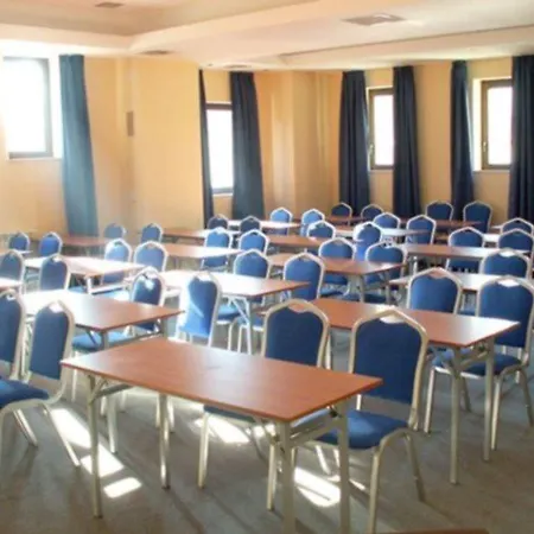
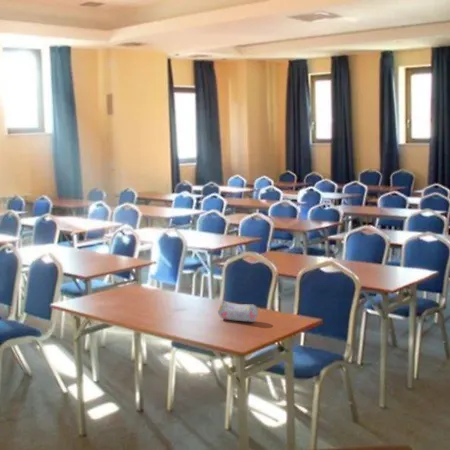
+ pencil case (238, 311)
